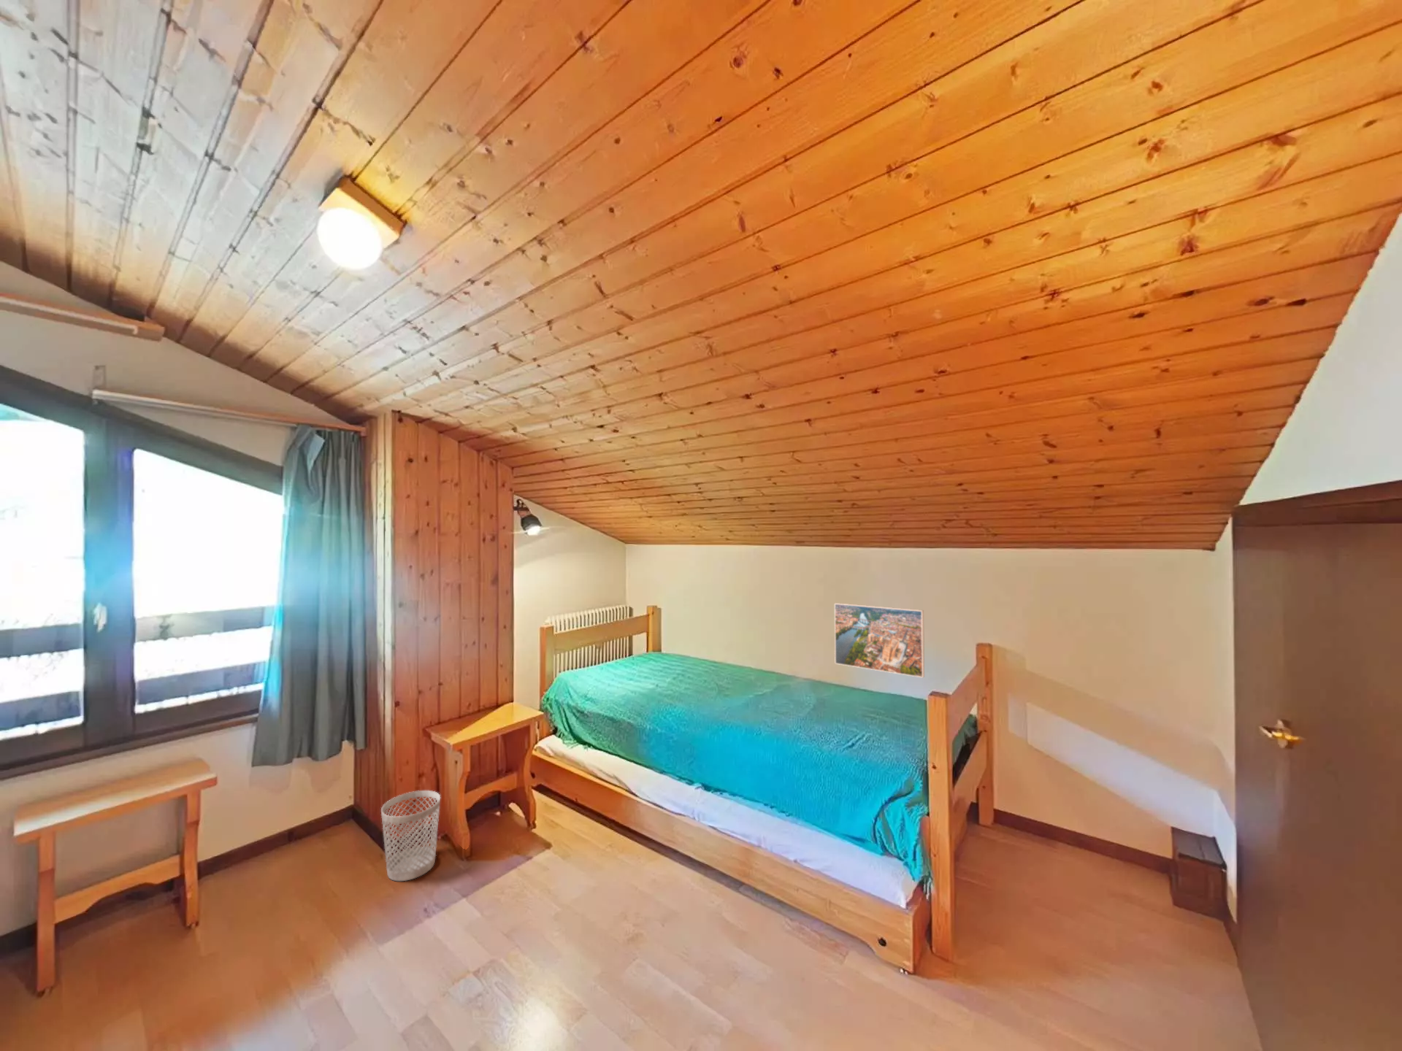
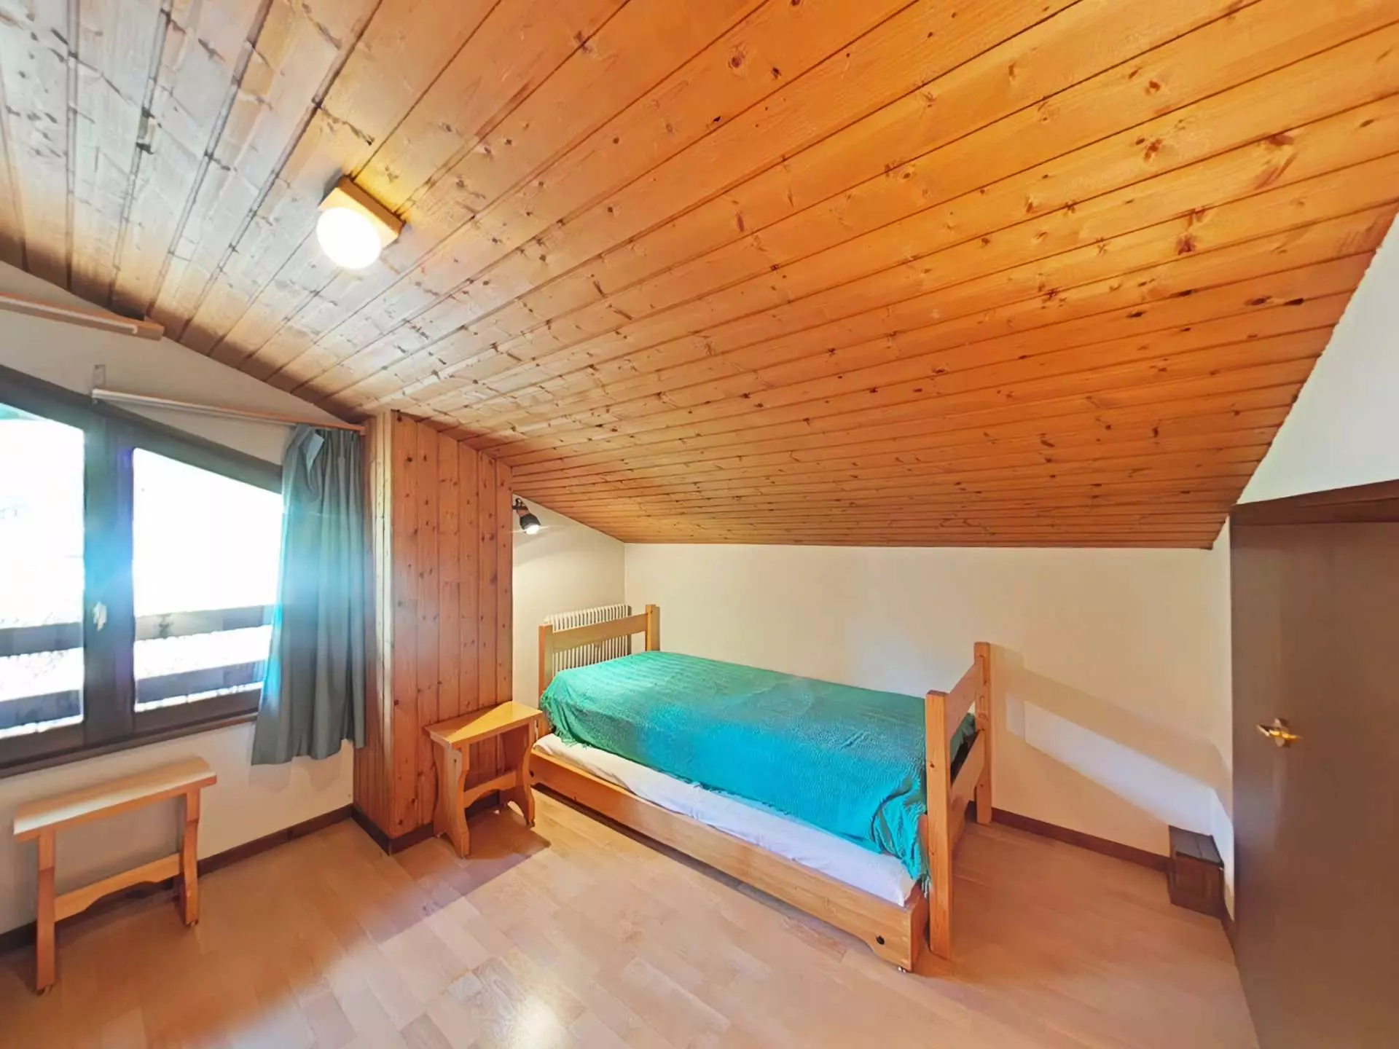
- wastebasket (412, 835)
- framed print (877, 638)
